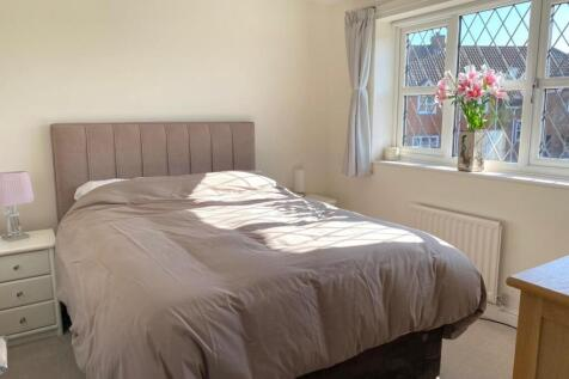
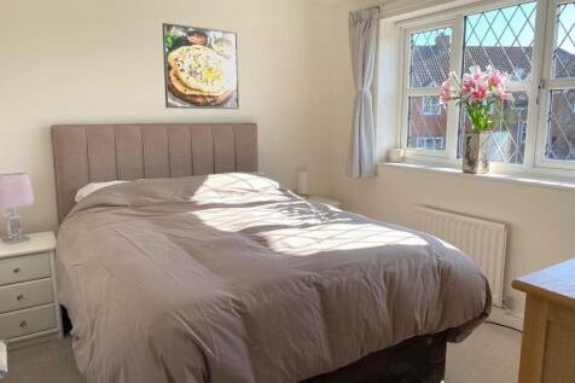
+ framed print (202, 68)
